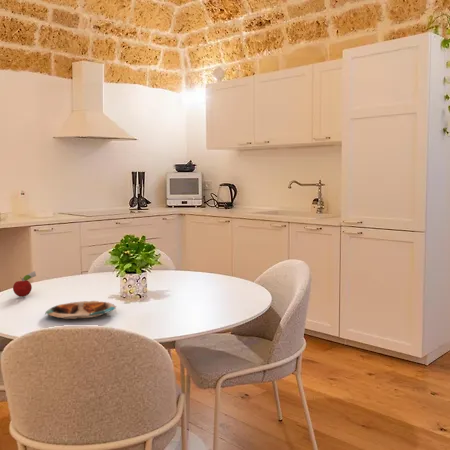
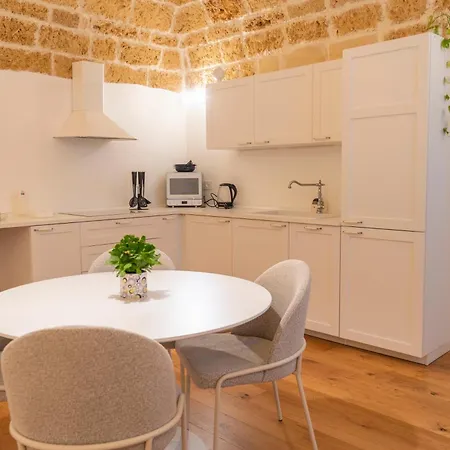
- plate (80, 309)
- fruit (24, 284)
